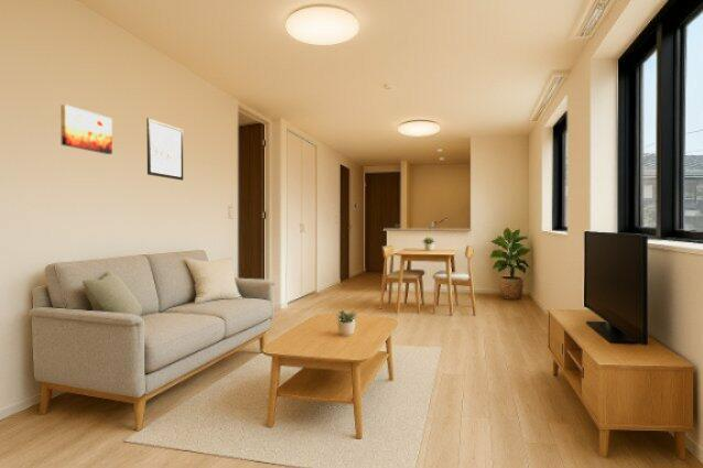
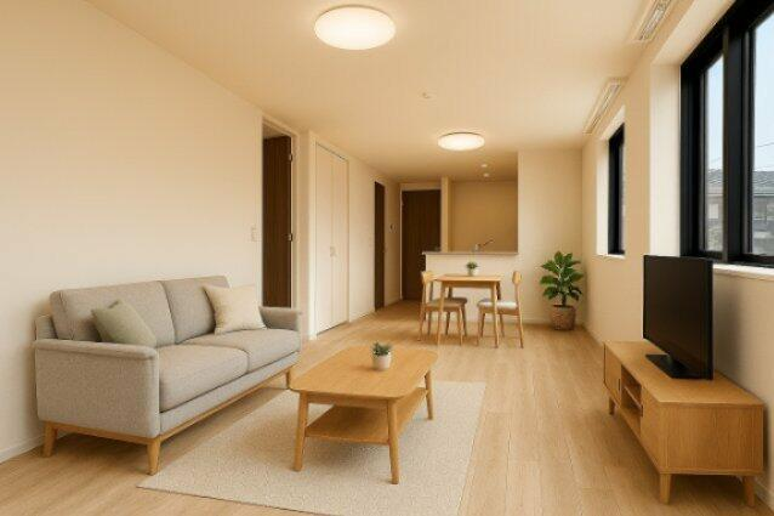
- wall art (87, 130)
- wall art (165, 151)
